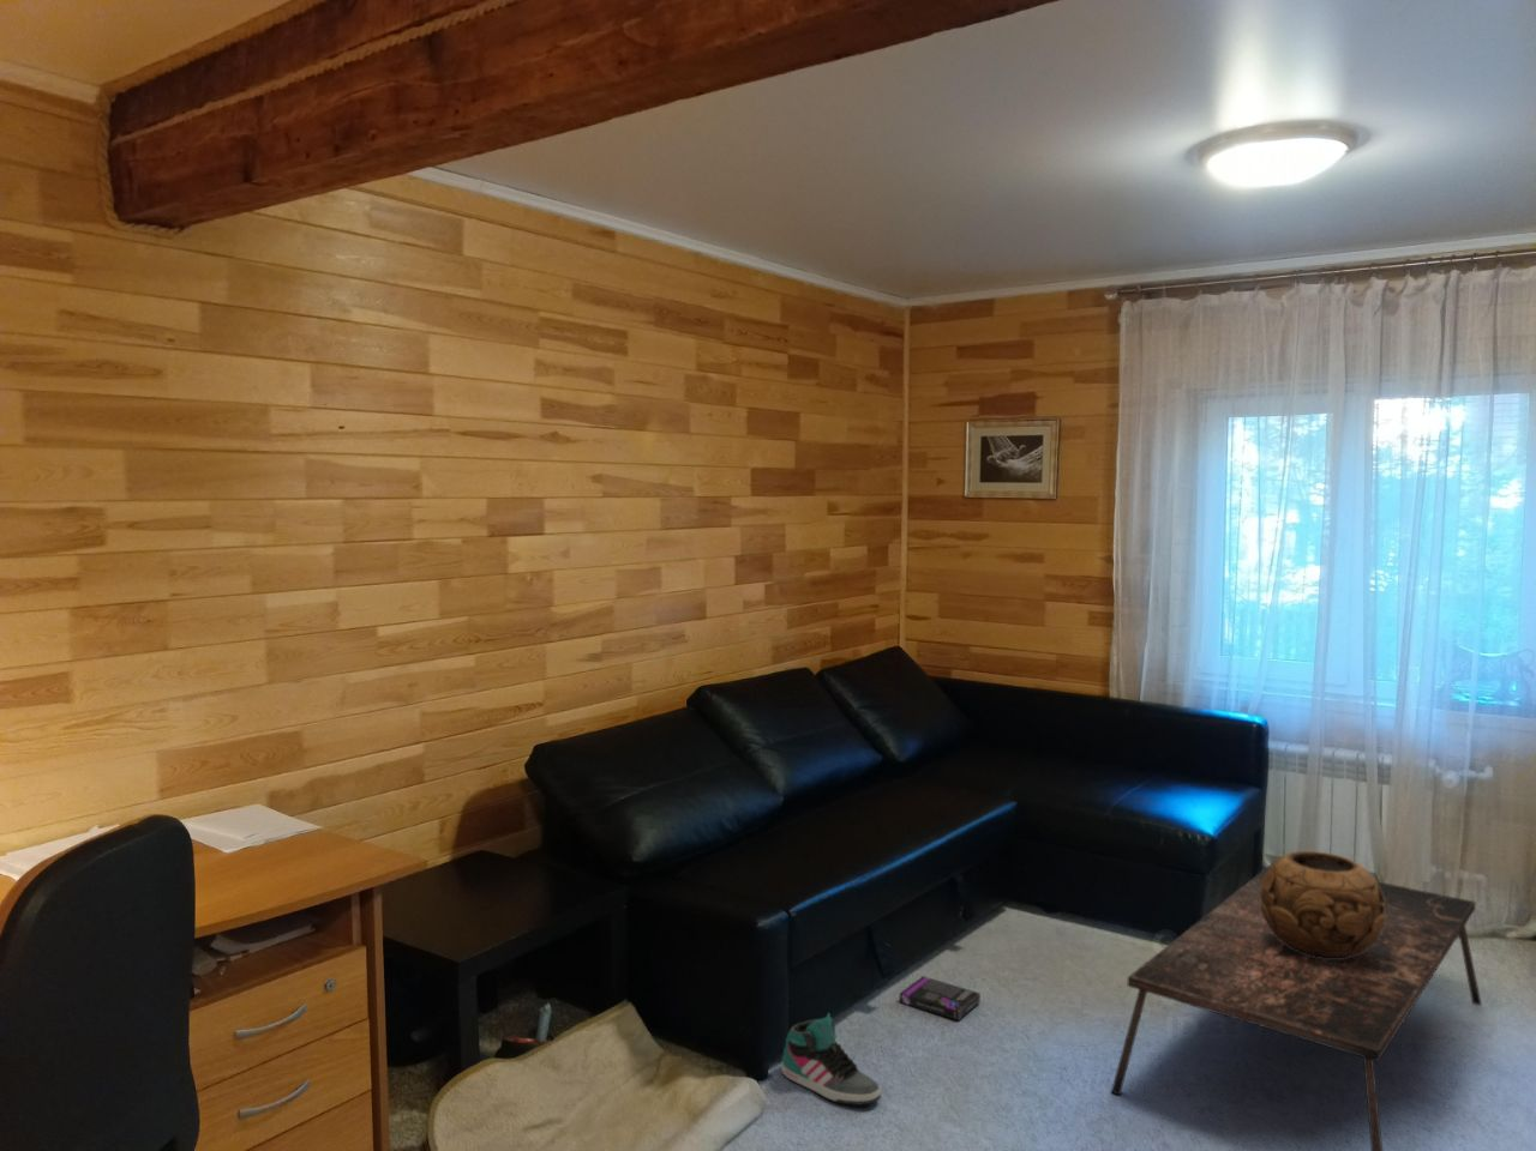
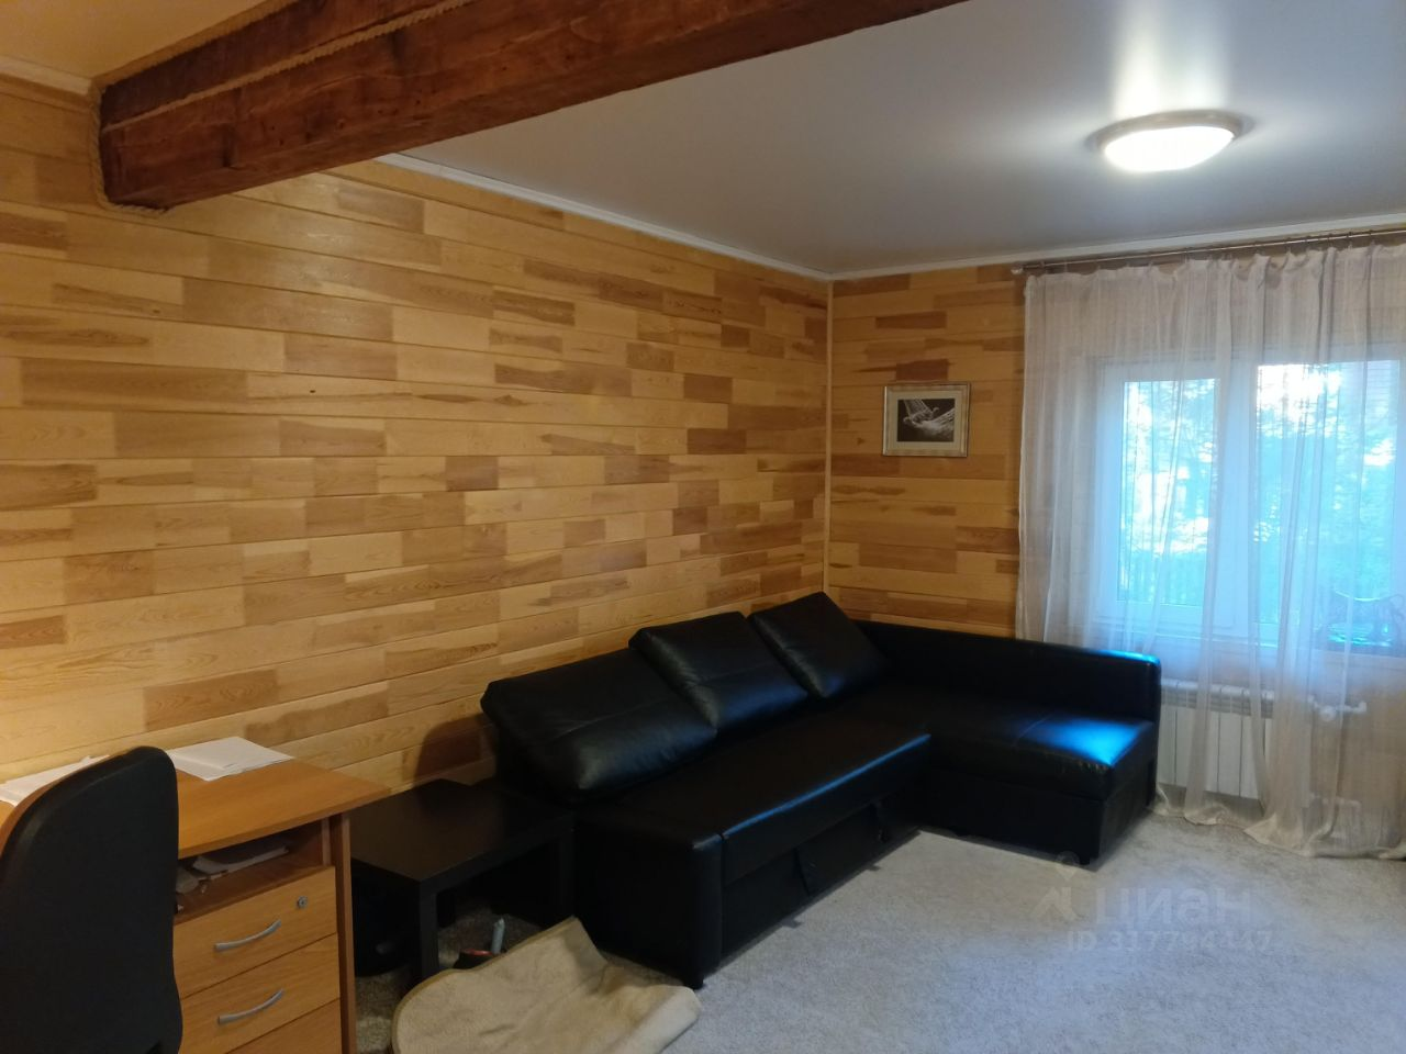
- box (940, 997)
- decorative bowl (1320, 903)
- coffee table (1312, 990)
- sneaker (831, 1053)
